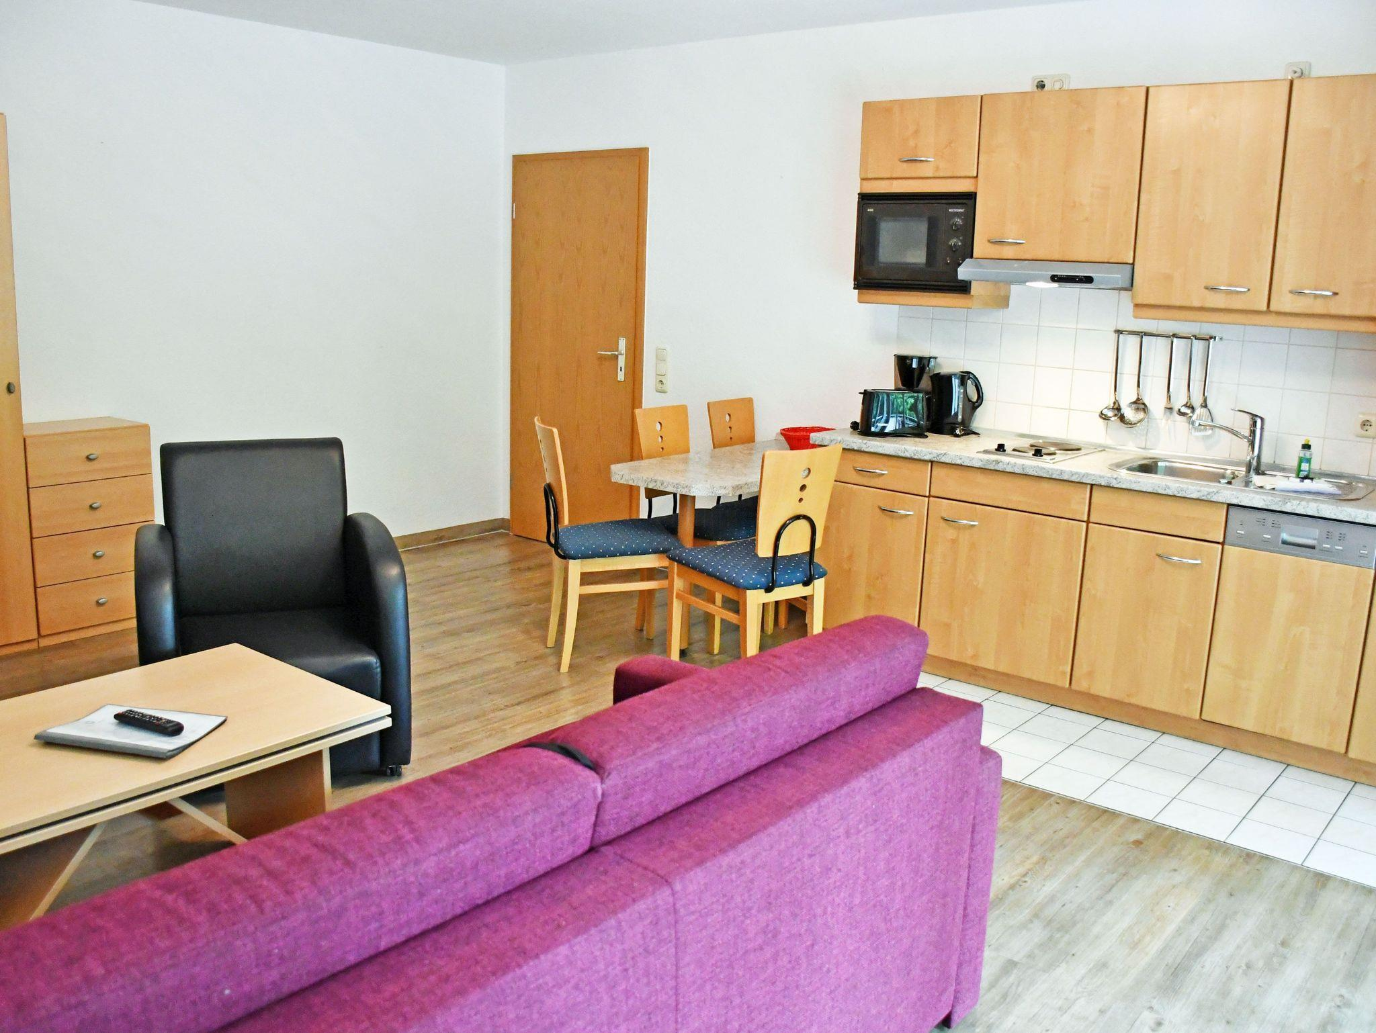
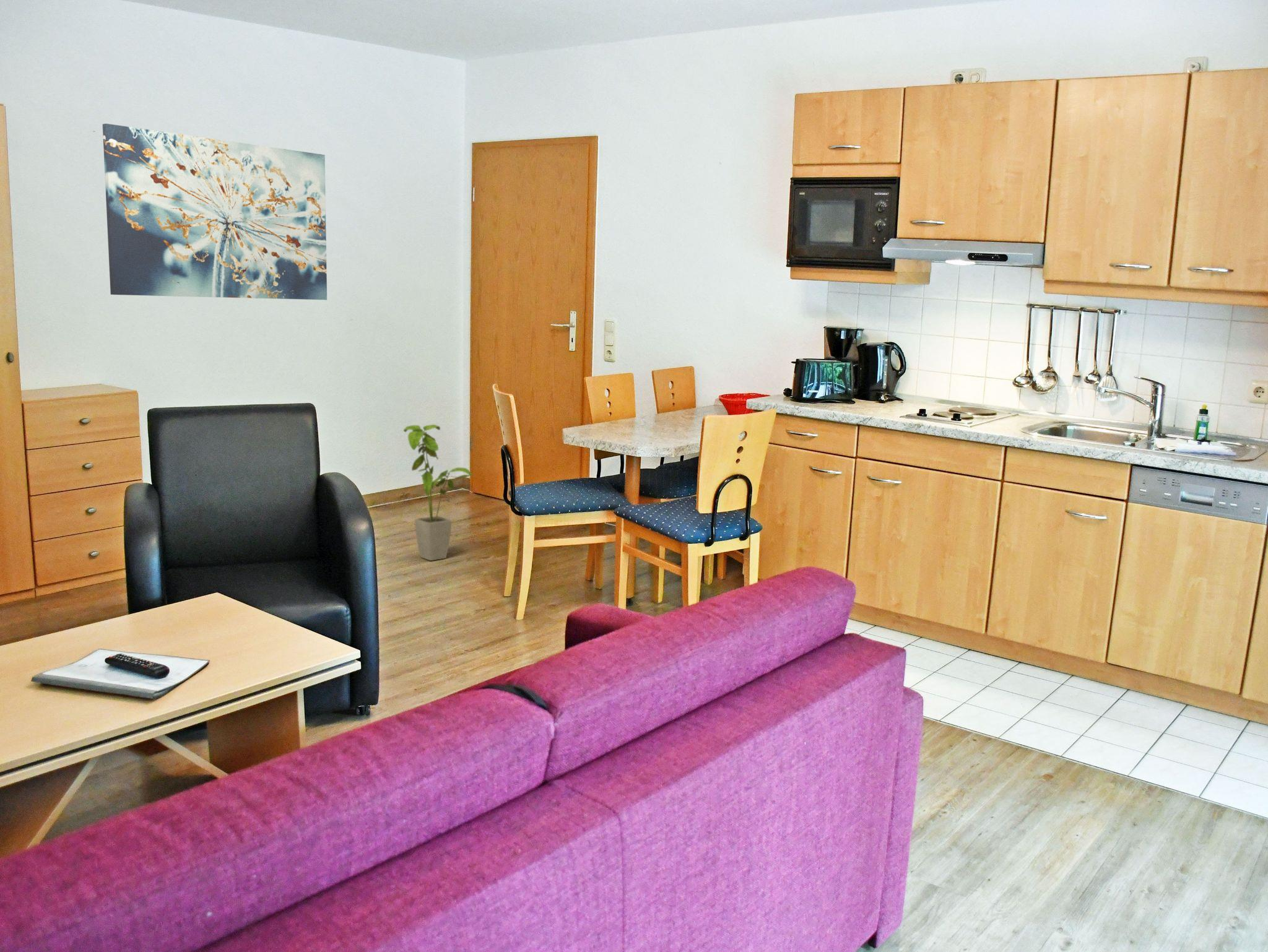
+ wall art (225, 220)
+ house plant (431, 493)
